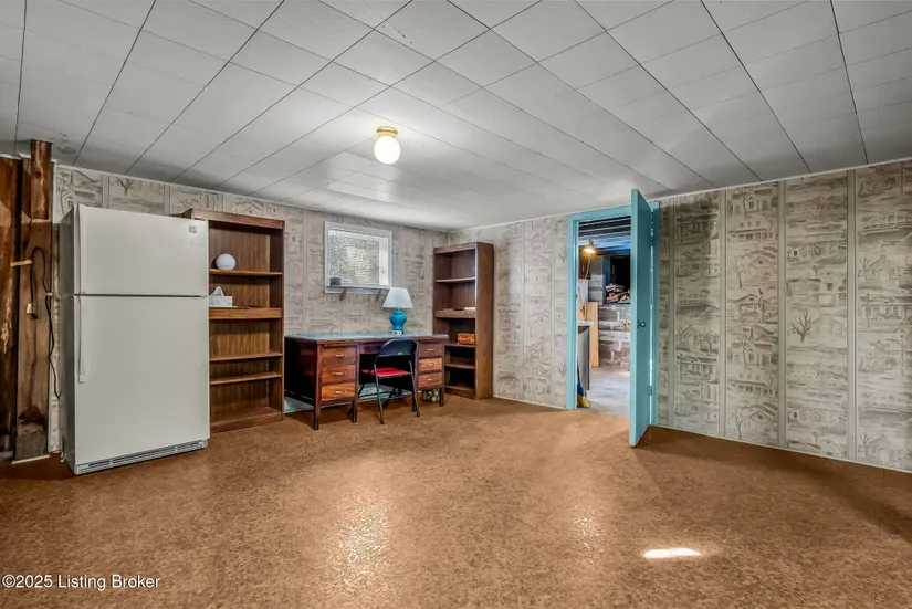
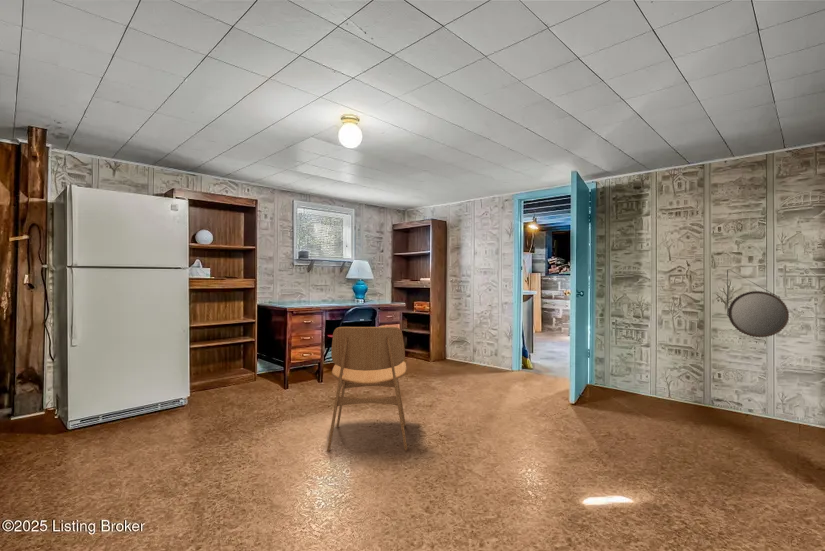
+ home mirror (756, 303)
+ dining chair (369, 380)
